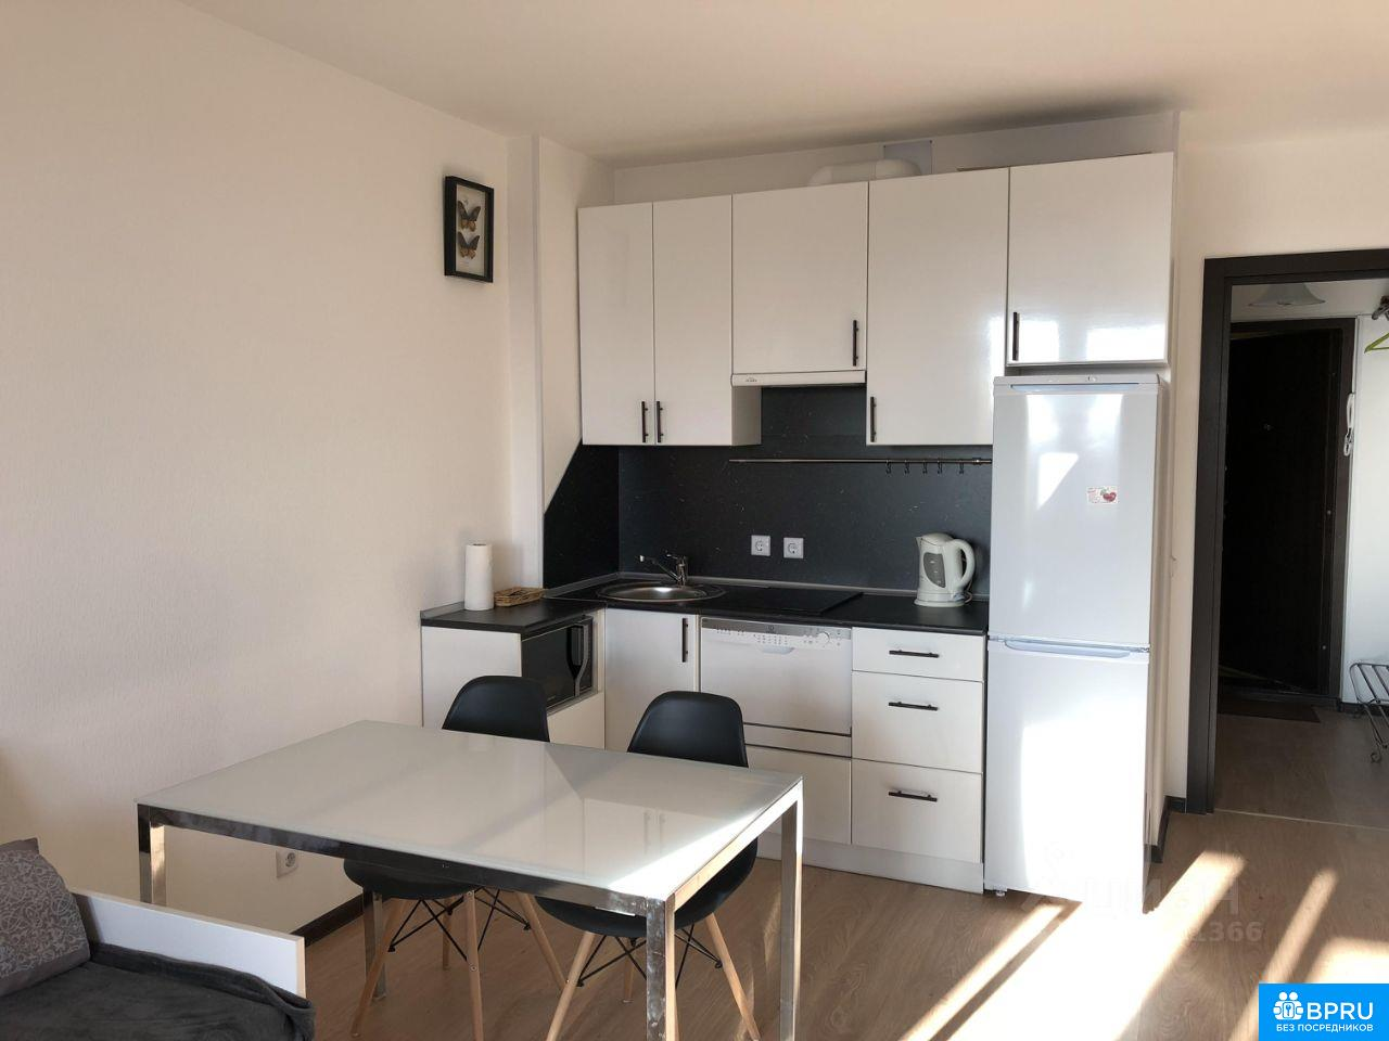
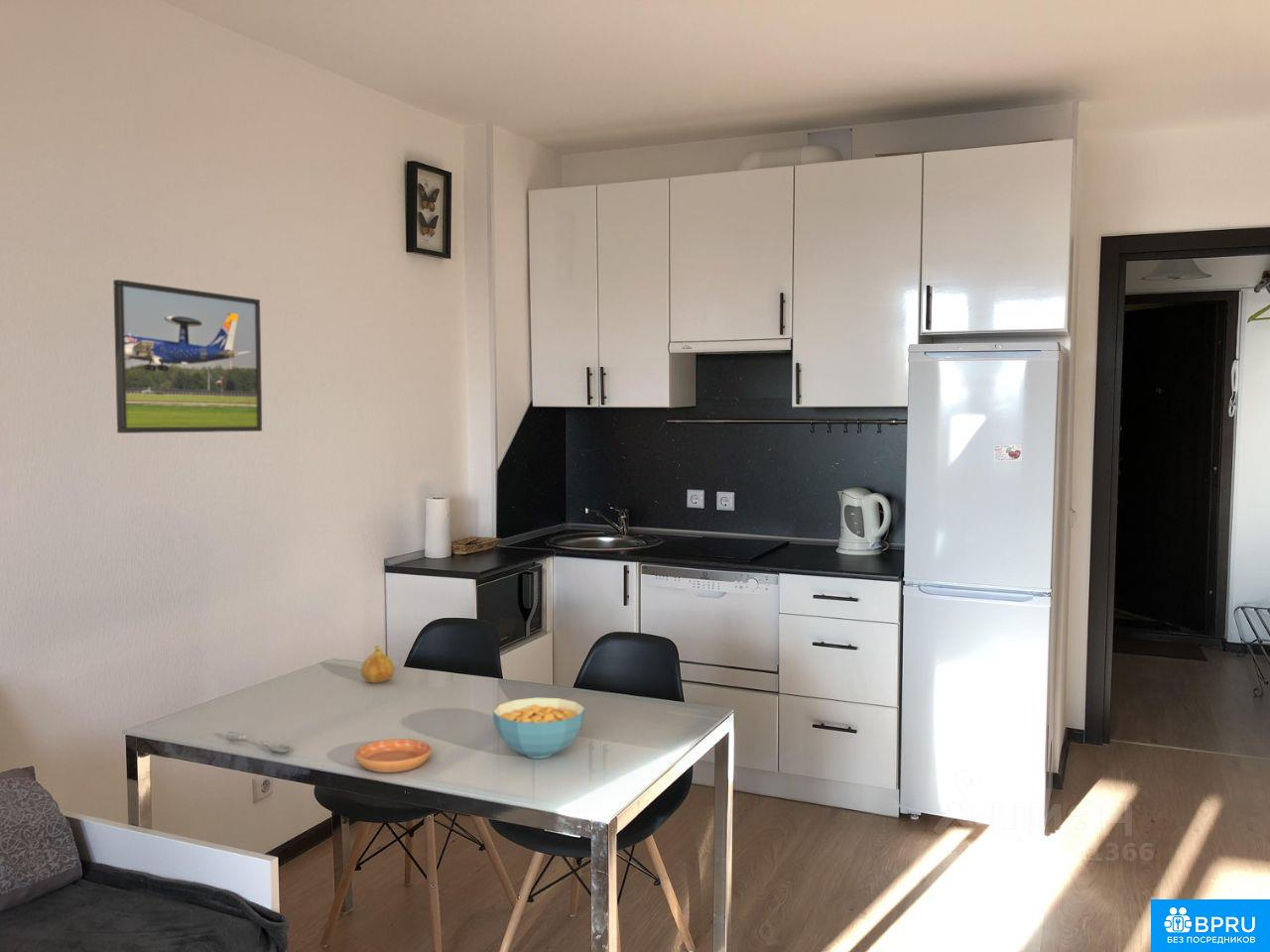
+ cereal bowl (539, 732)
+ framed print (193, 361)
+ soupspoon (258, 741)
+ fruit (377, 662)
+ saucer (393, 756)
